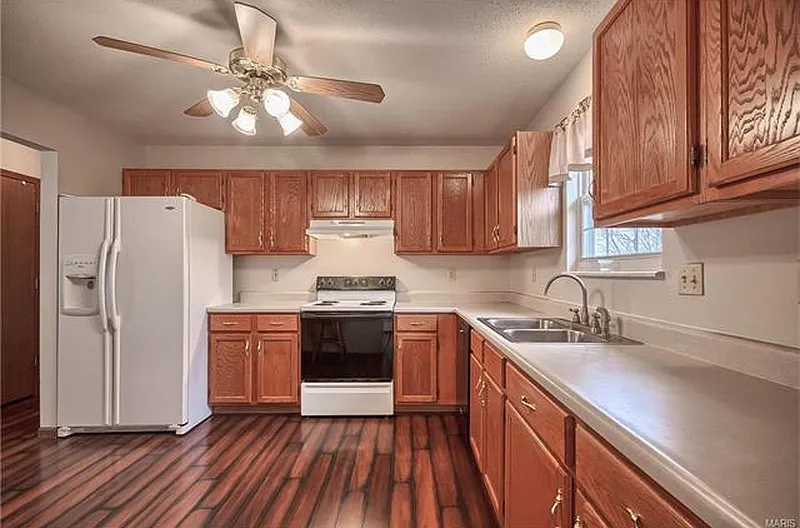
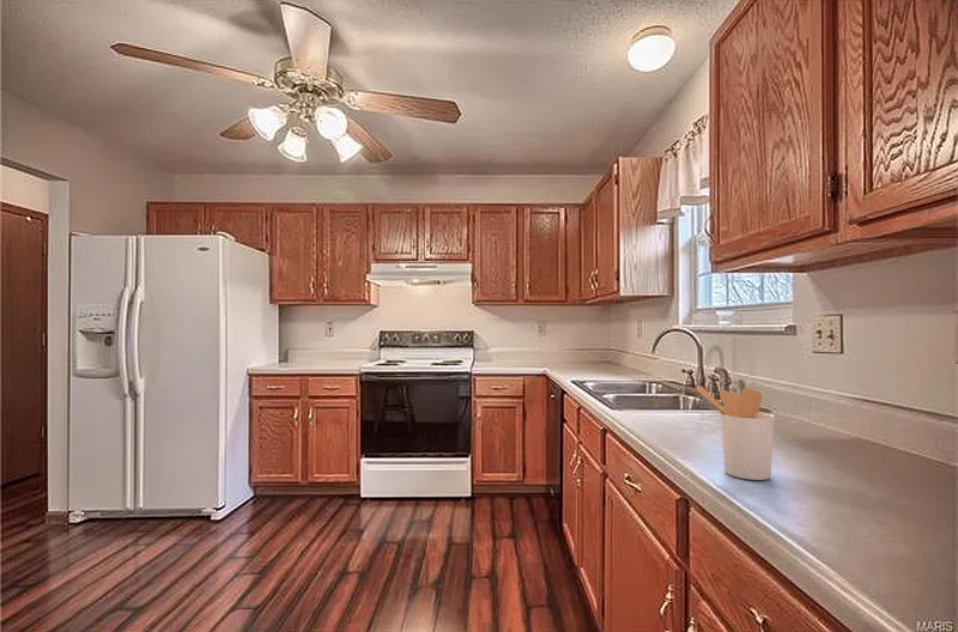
+ utensil holder (733, 429)
